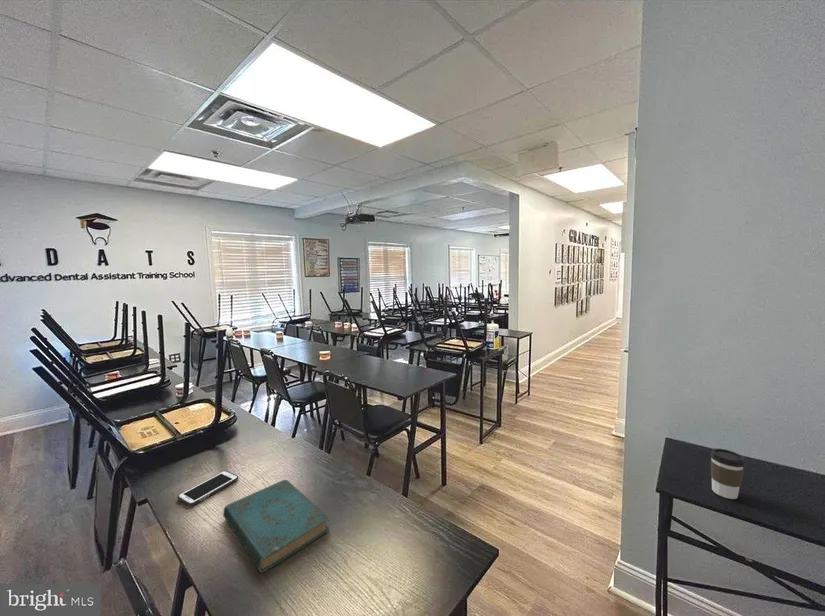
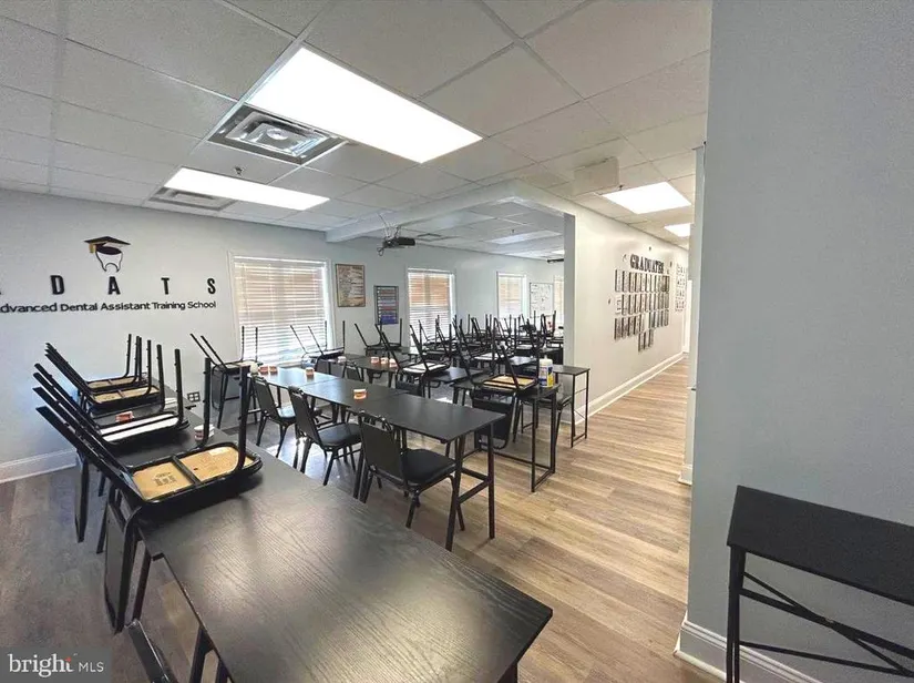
- cell phone (209, 487)
- coffee cup (726, 473)
- book (275, 518)
